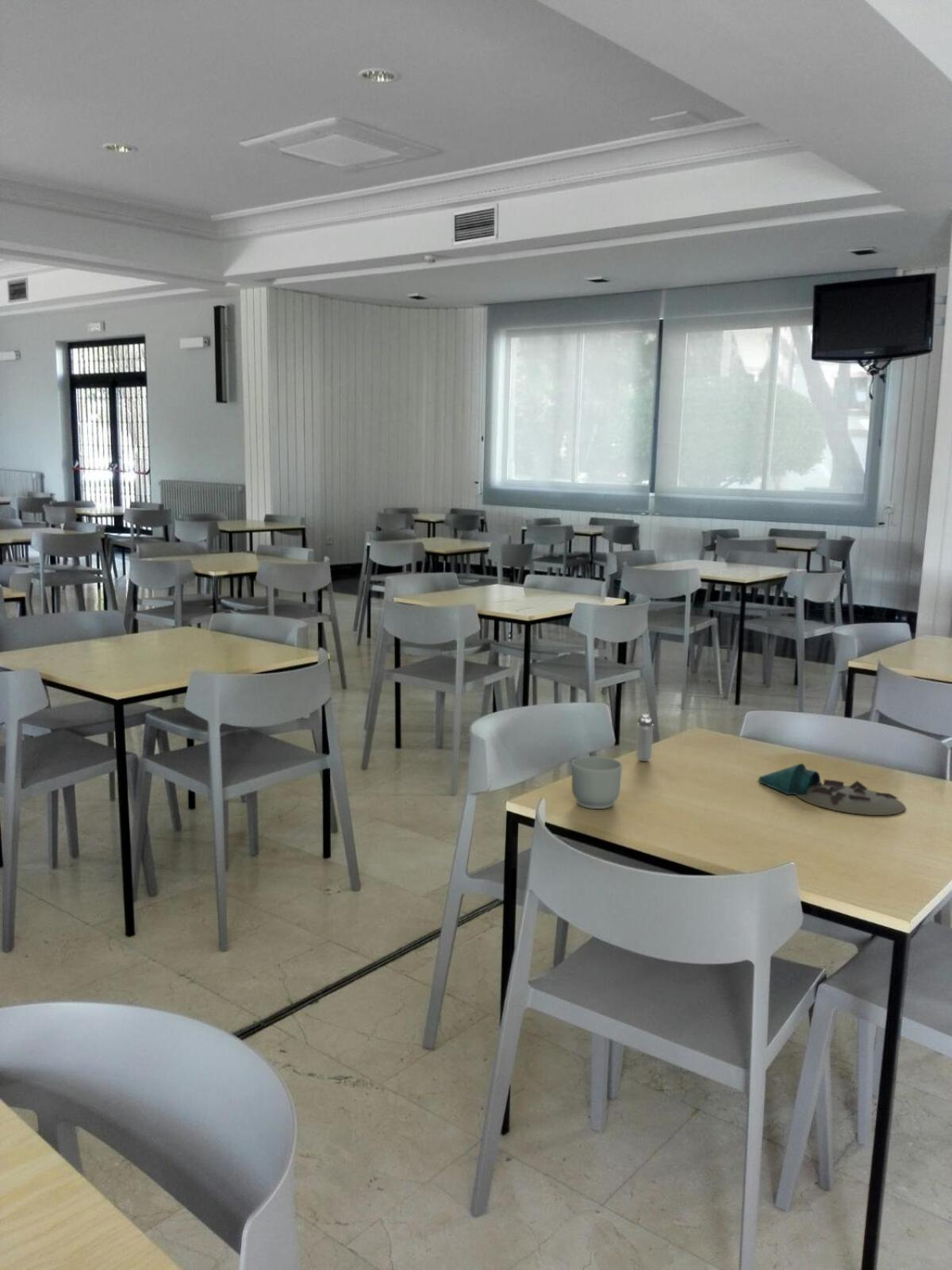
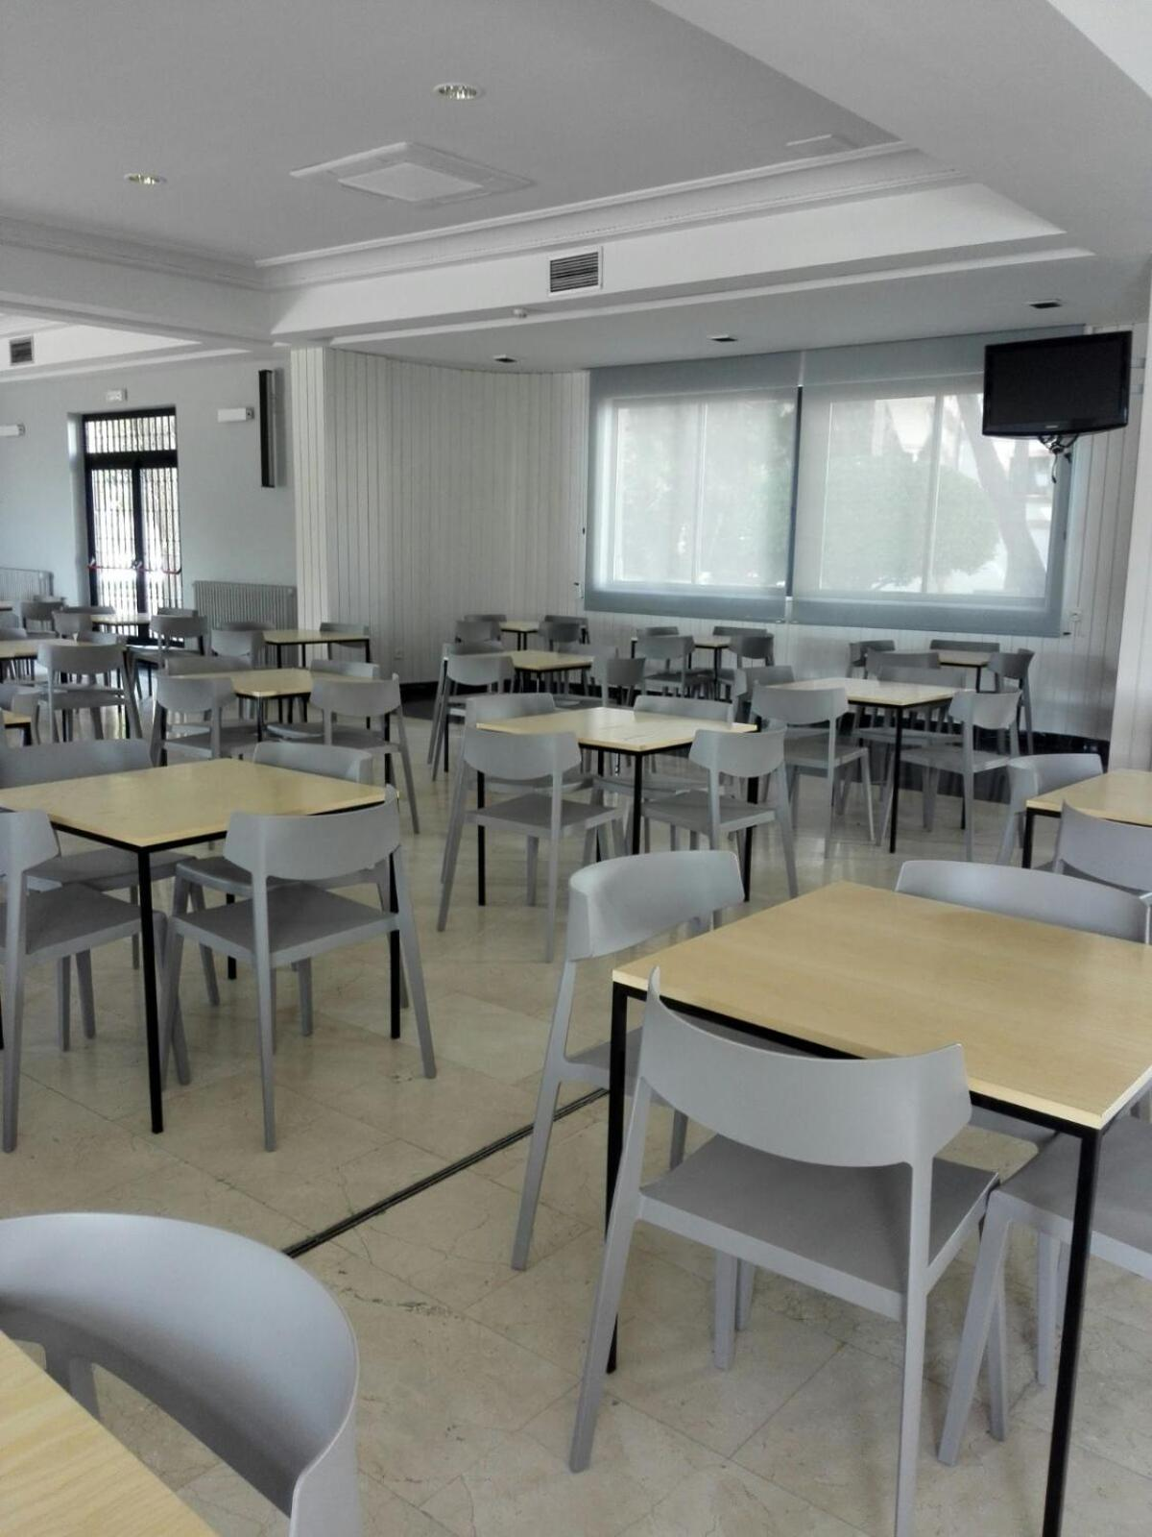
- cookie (829, 783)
- shaker (644, 737)
- mug (596, 780)
